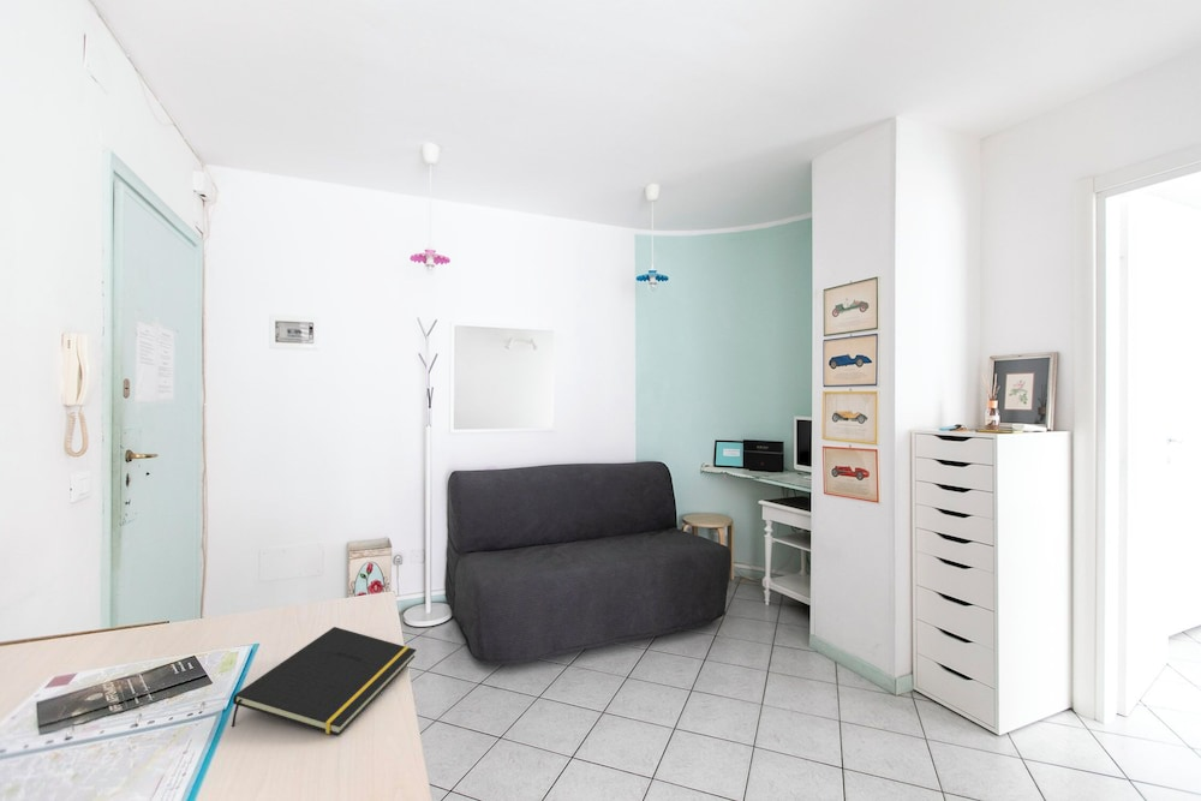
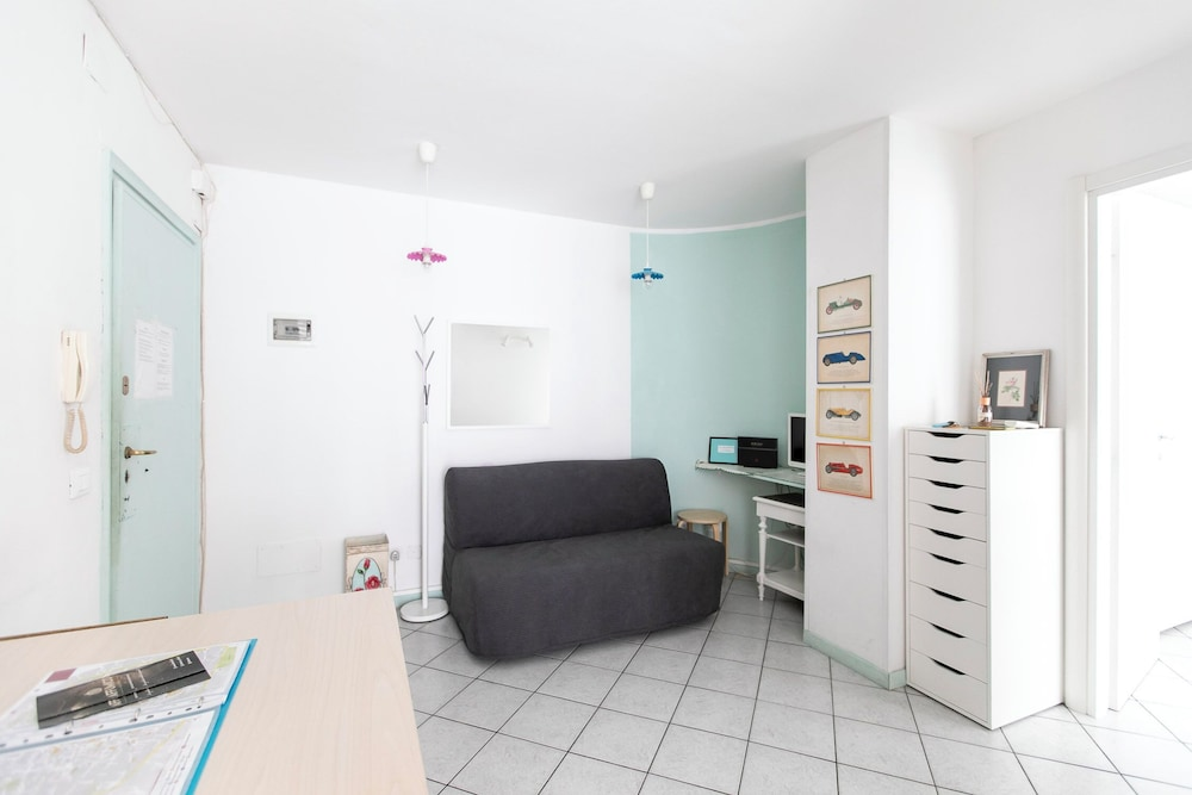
- notepad (335, 673)
